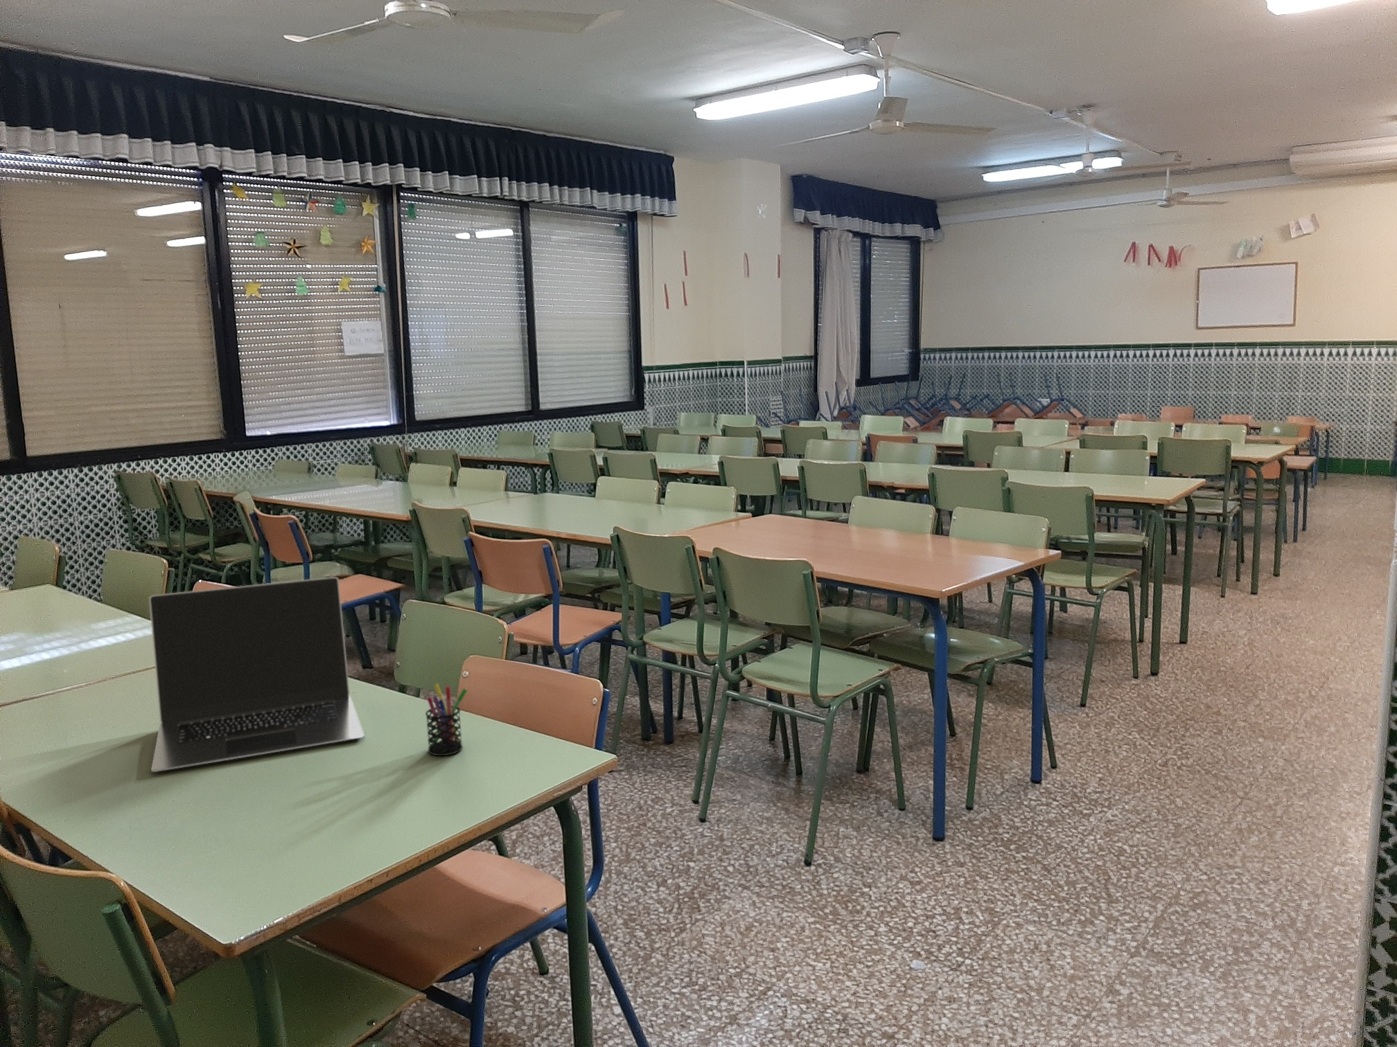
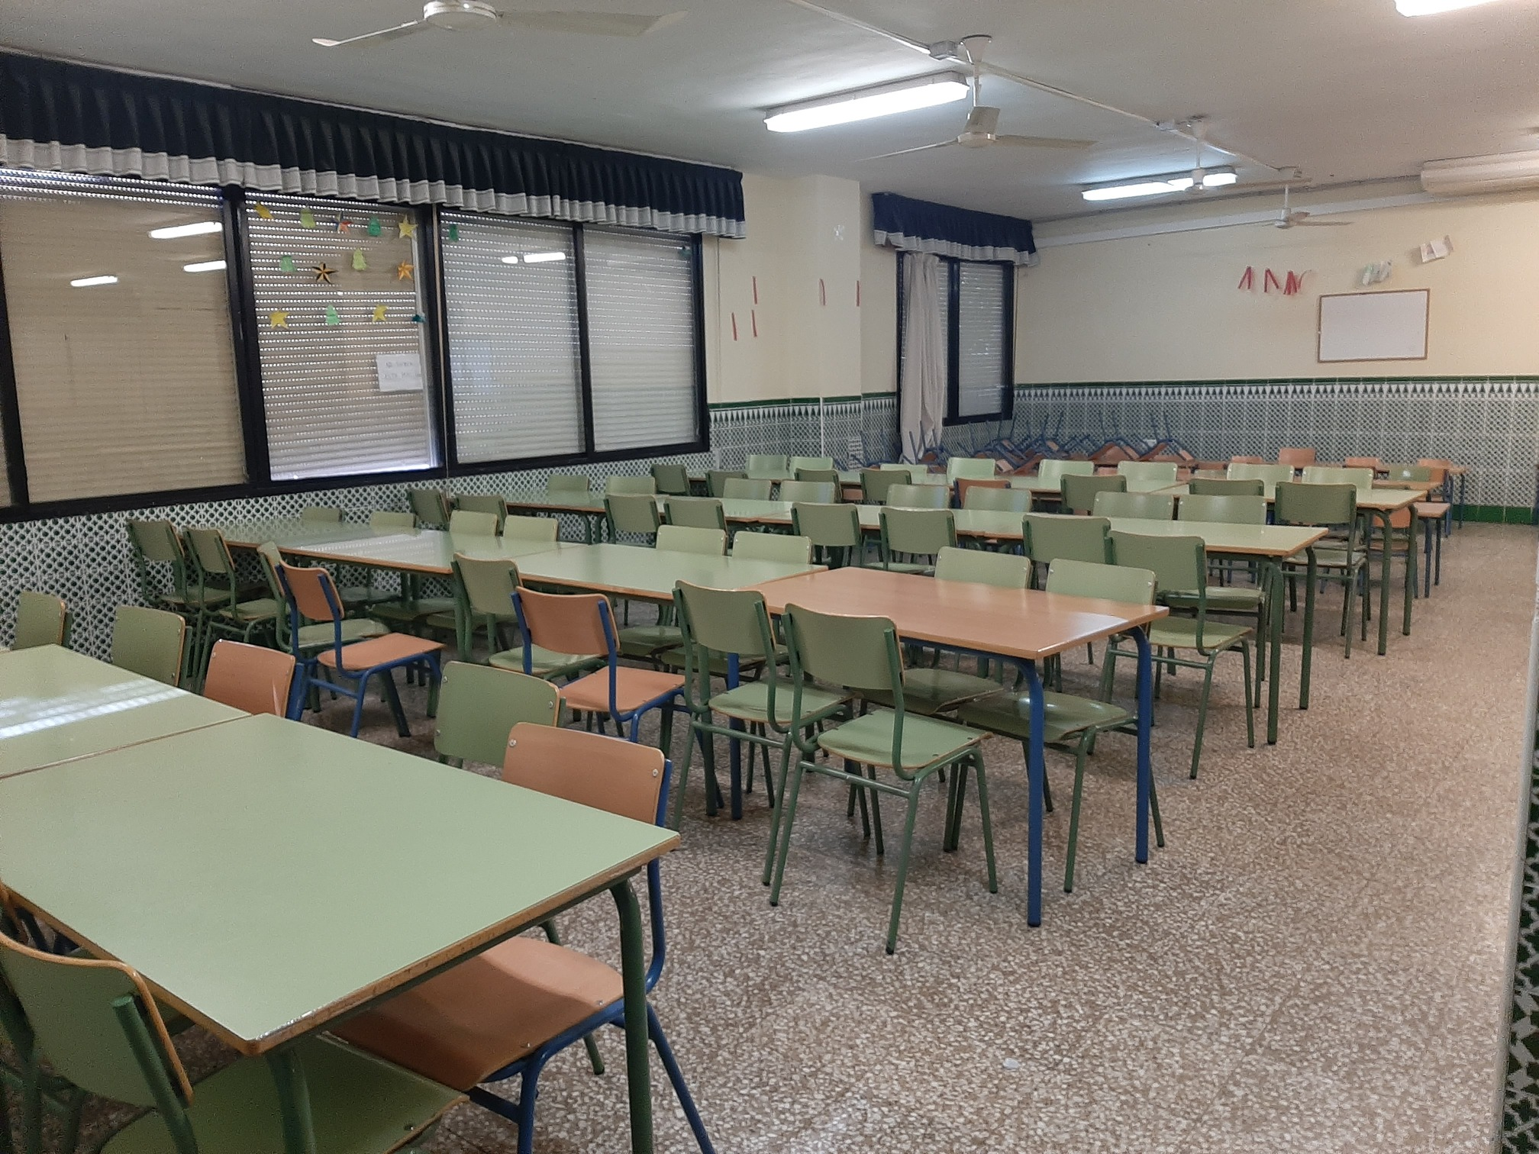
- pen holder (448, 715)
- laptop (254, 664)
